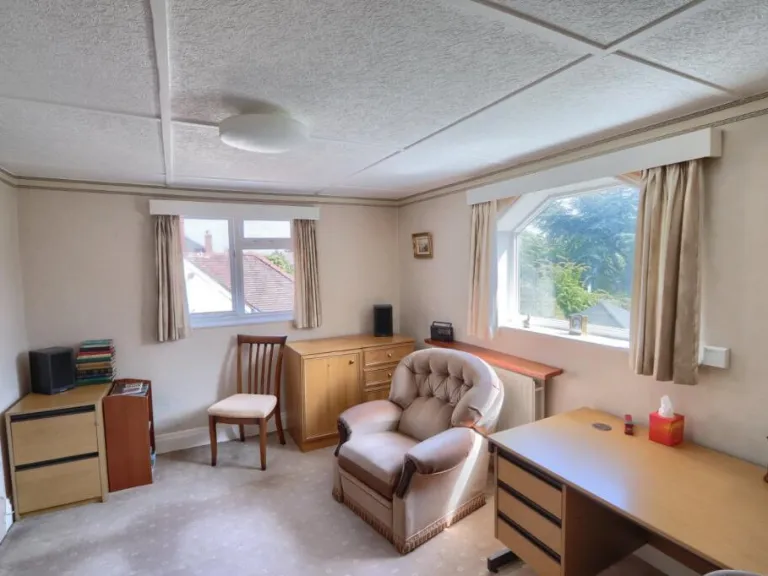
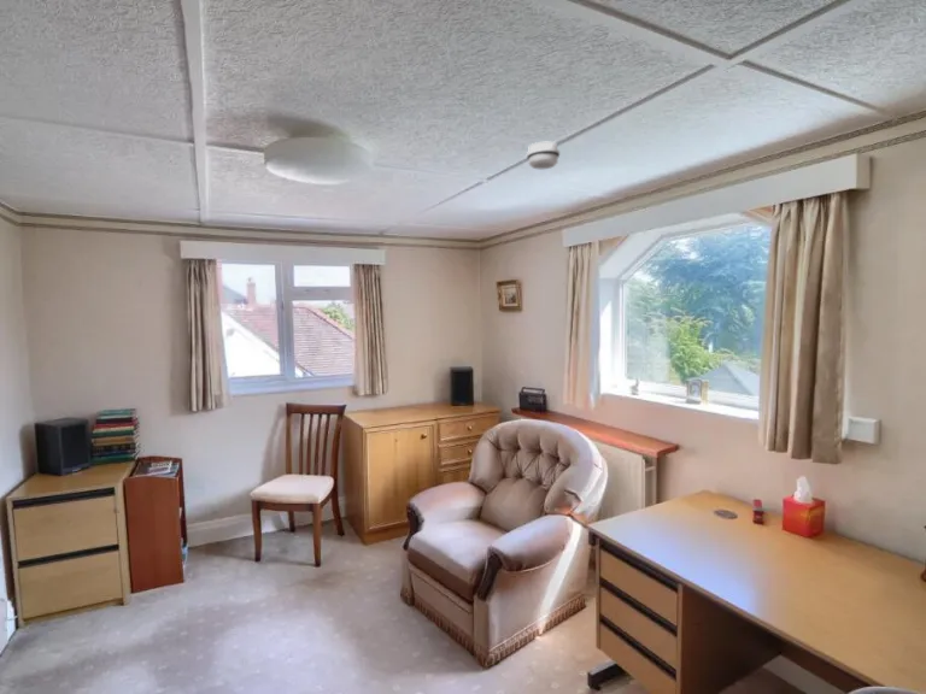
+ smoke detector (543, 155)
